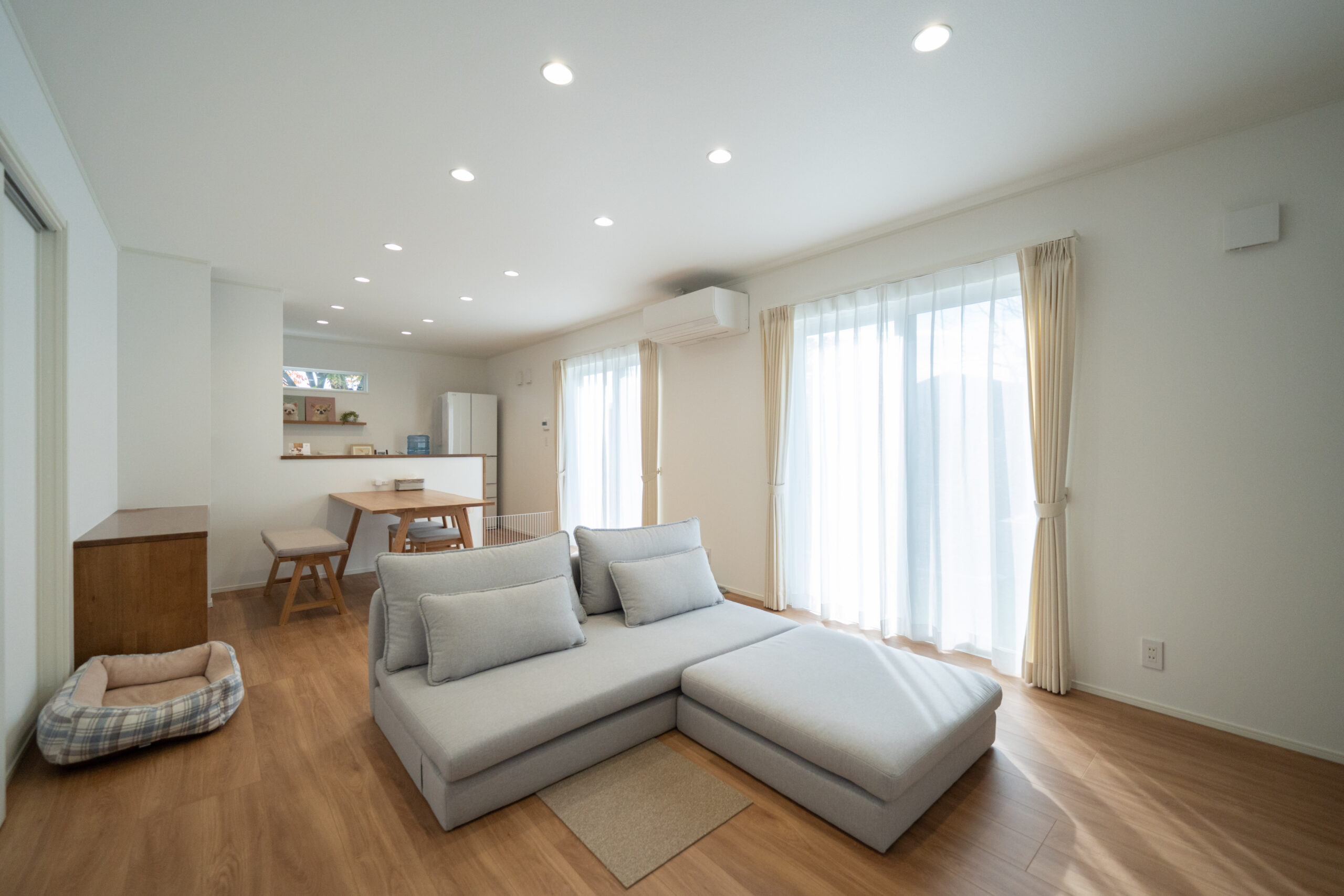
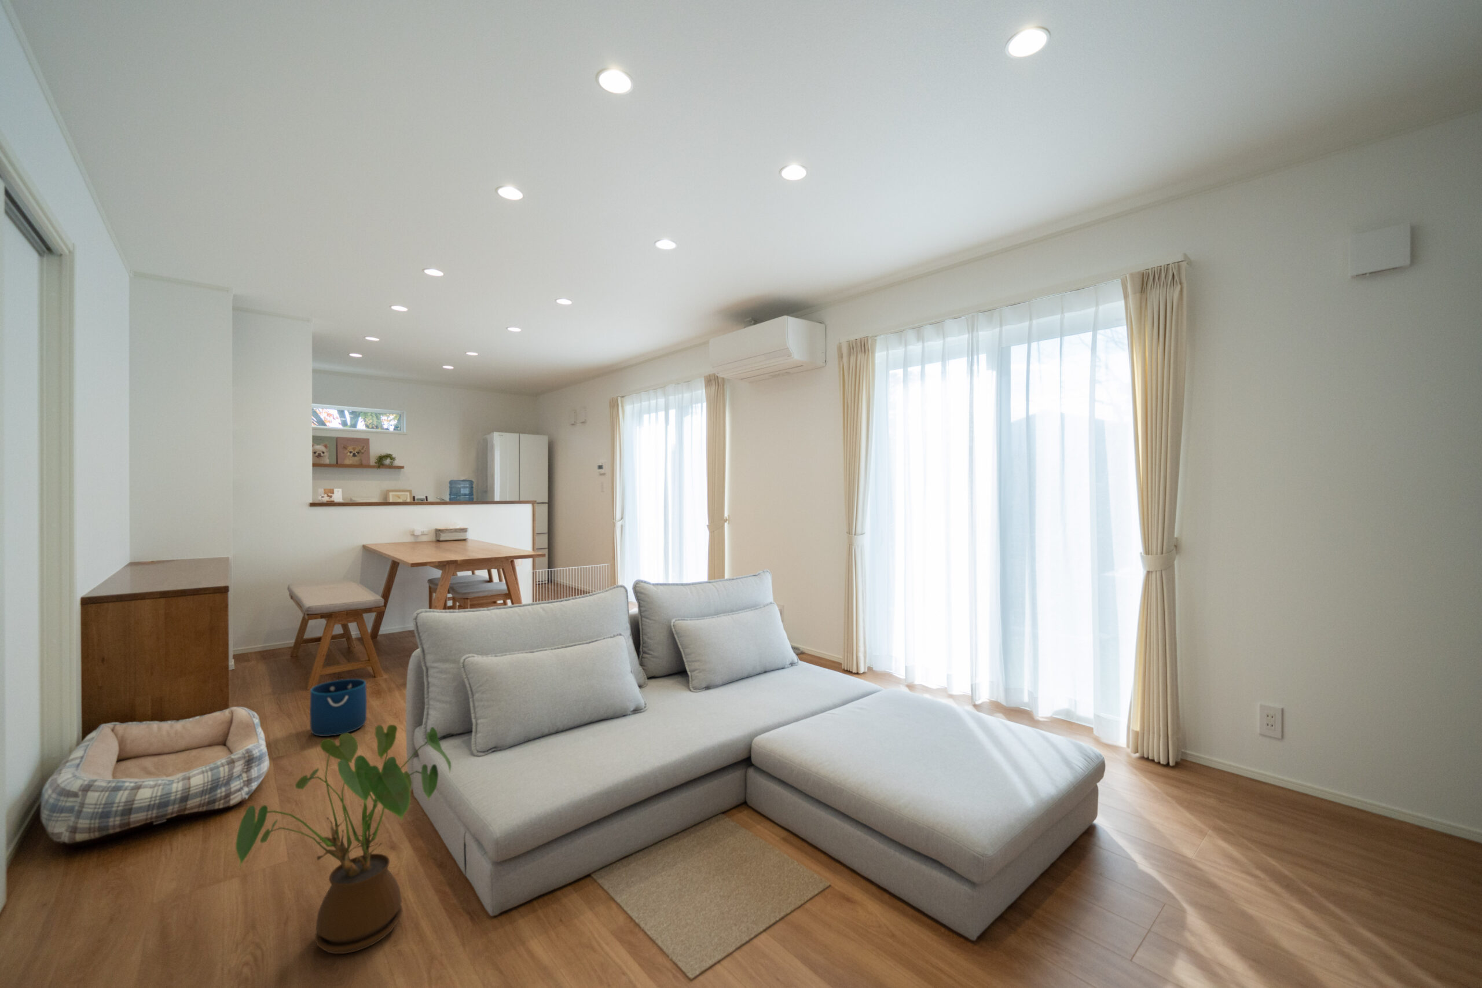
+ house plant (351, 839)
+ bucket (339, 707)
